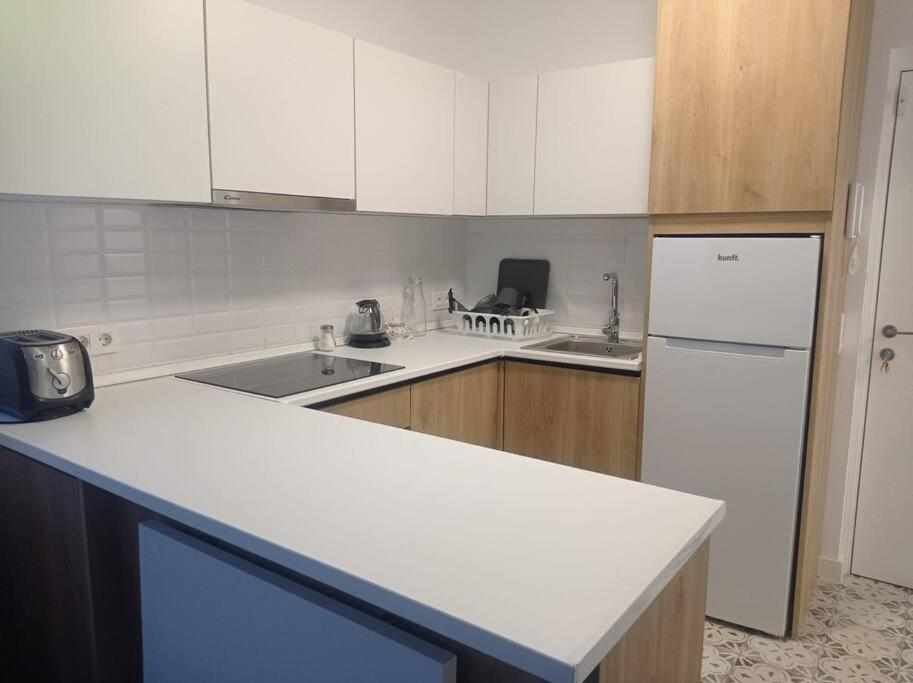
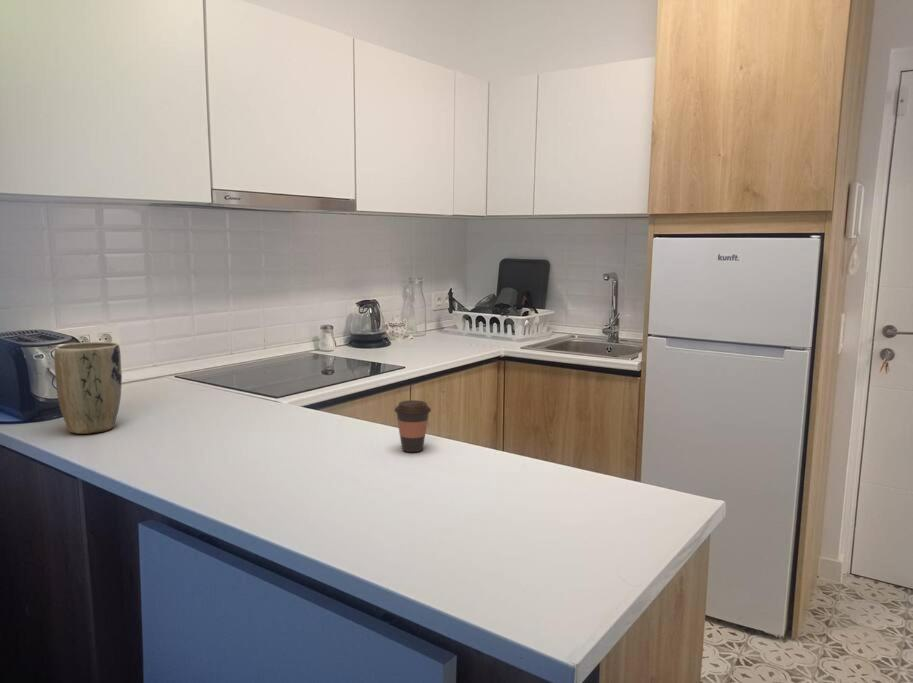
+ plant pot (90, 387)
+ coffee cup (412, 426)
